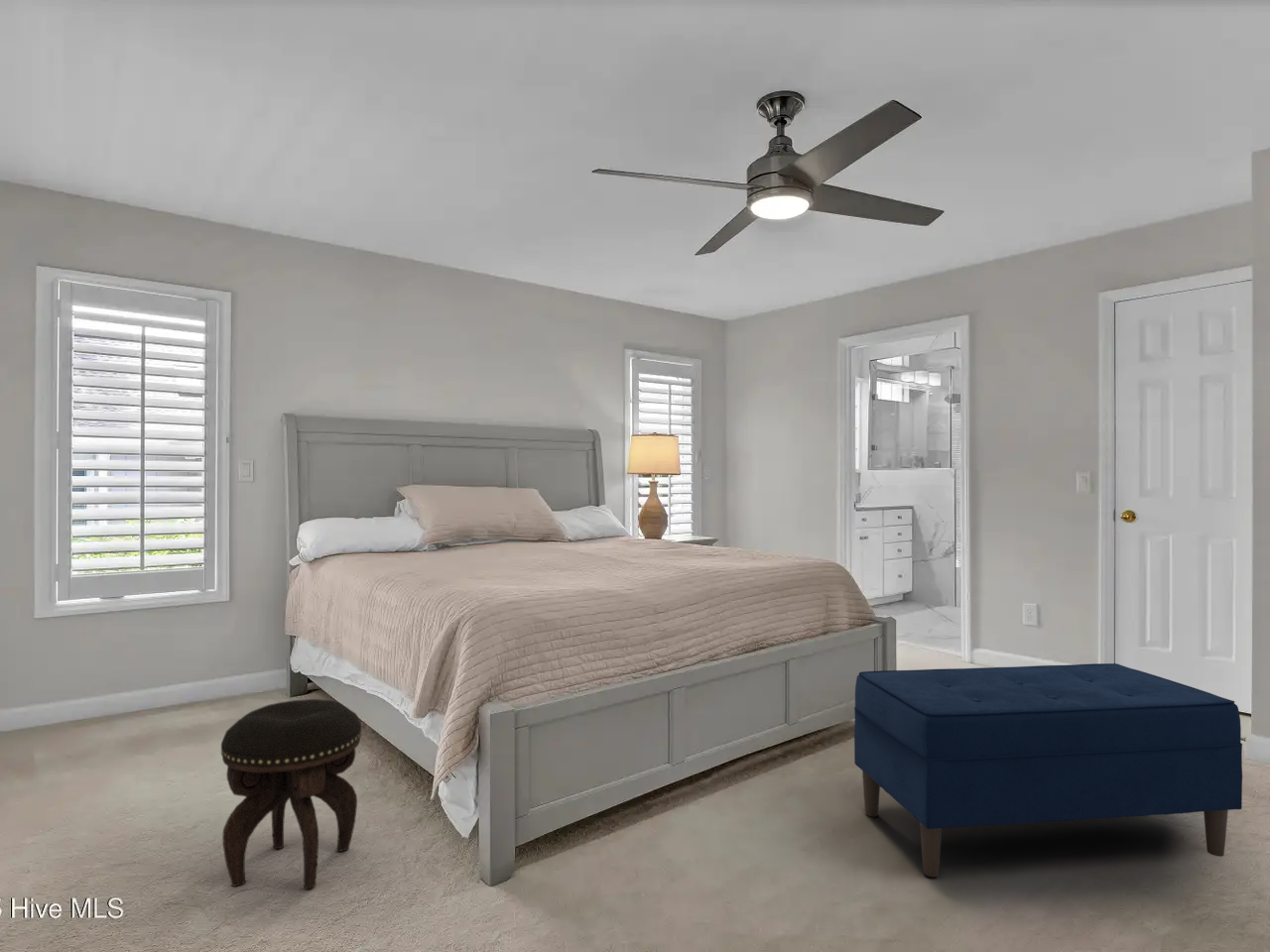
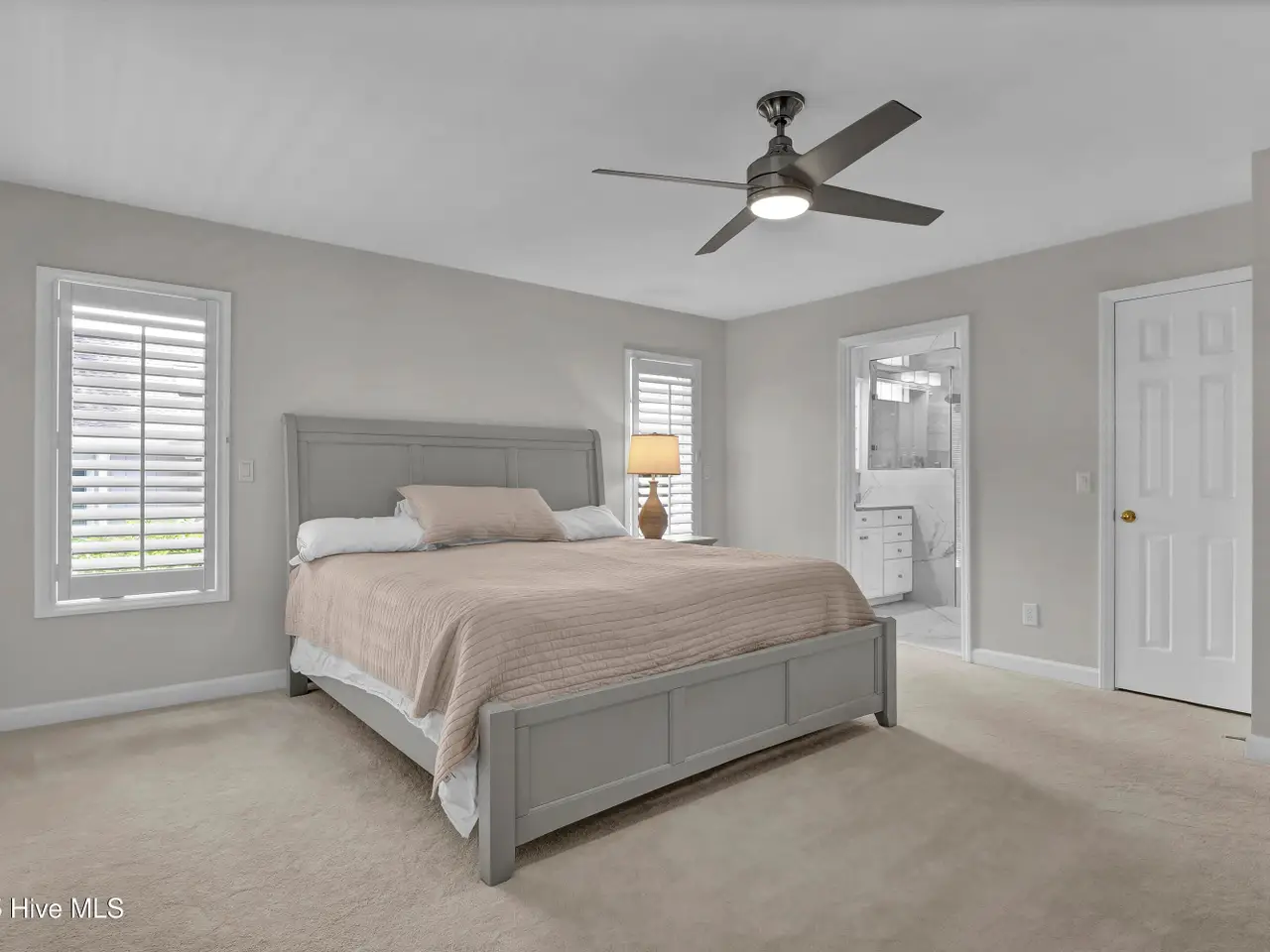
- bench (1034, 759)
- footstool (293, 787)
